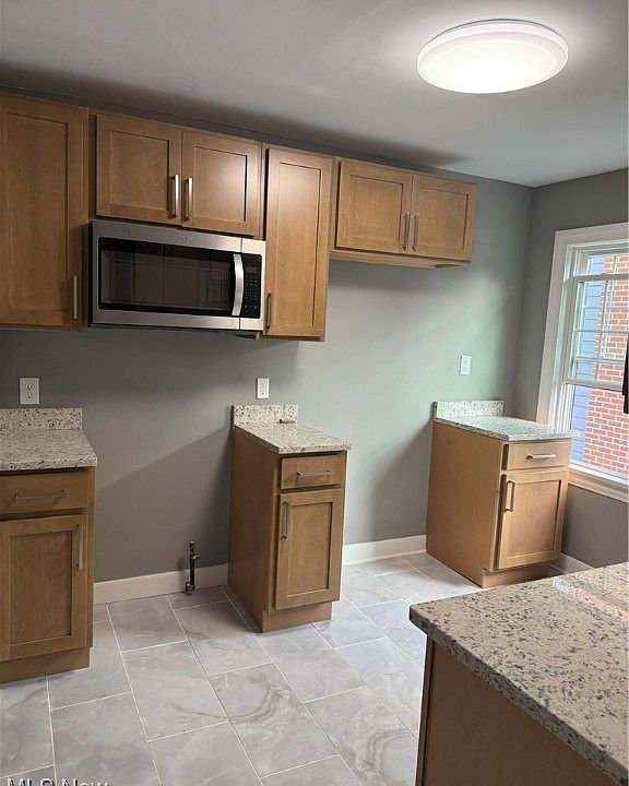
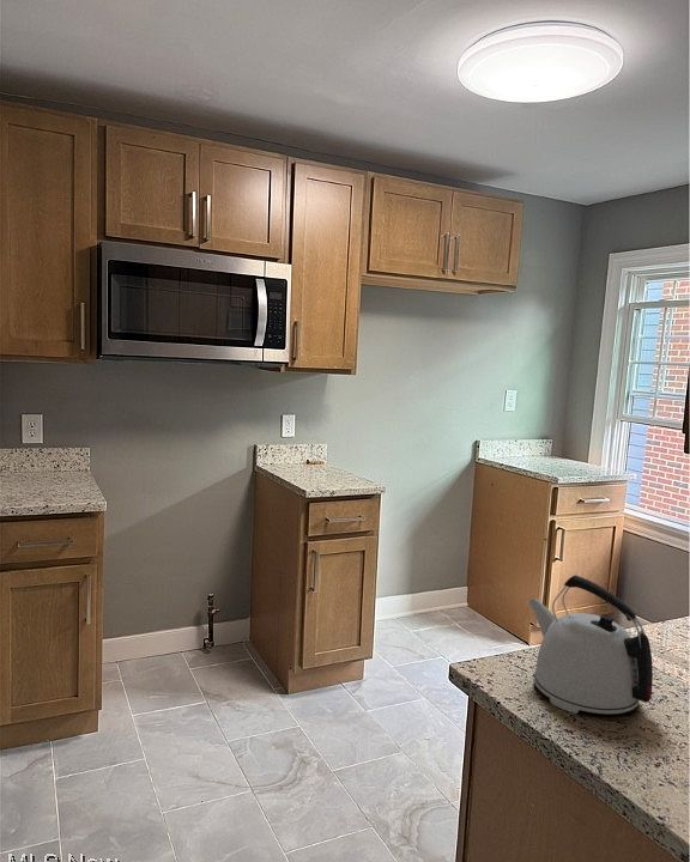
+ kettle (586, 636)
